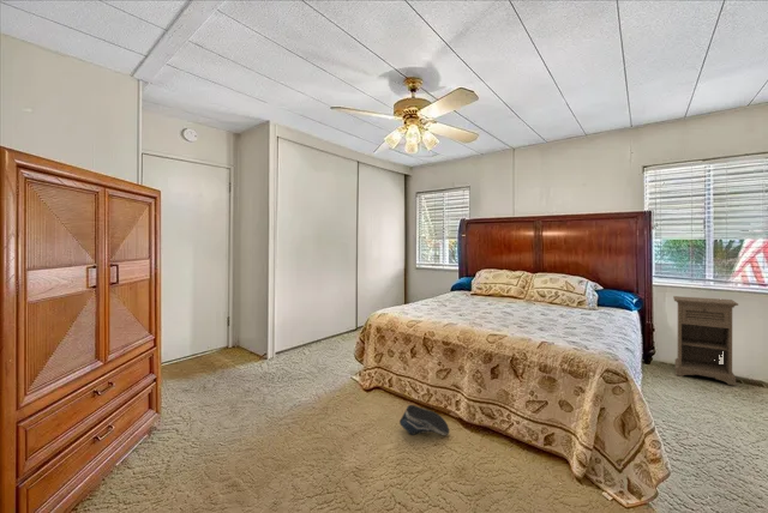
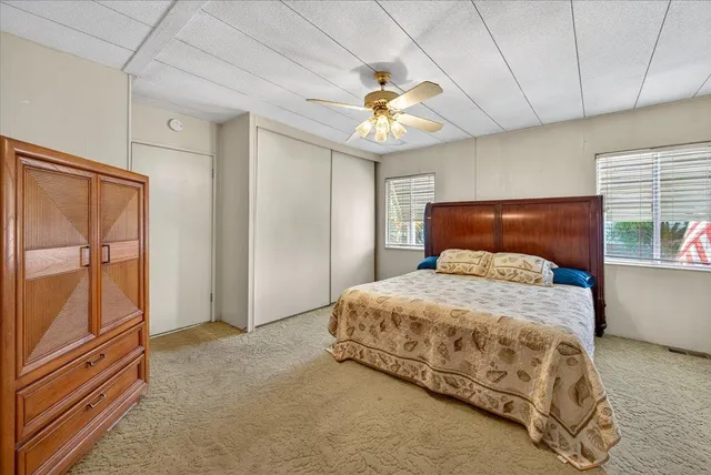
- shoe (424, 418)
- nightstand (702, 337)
